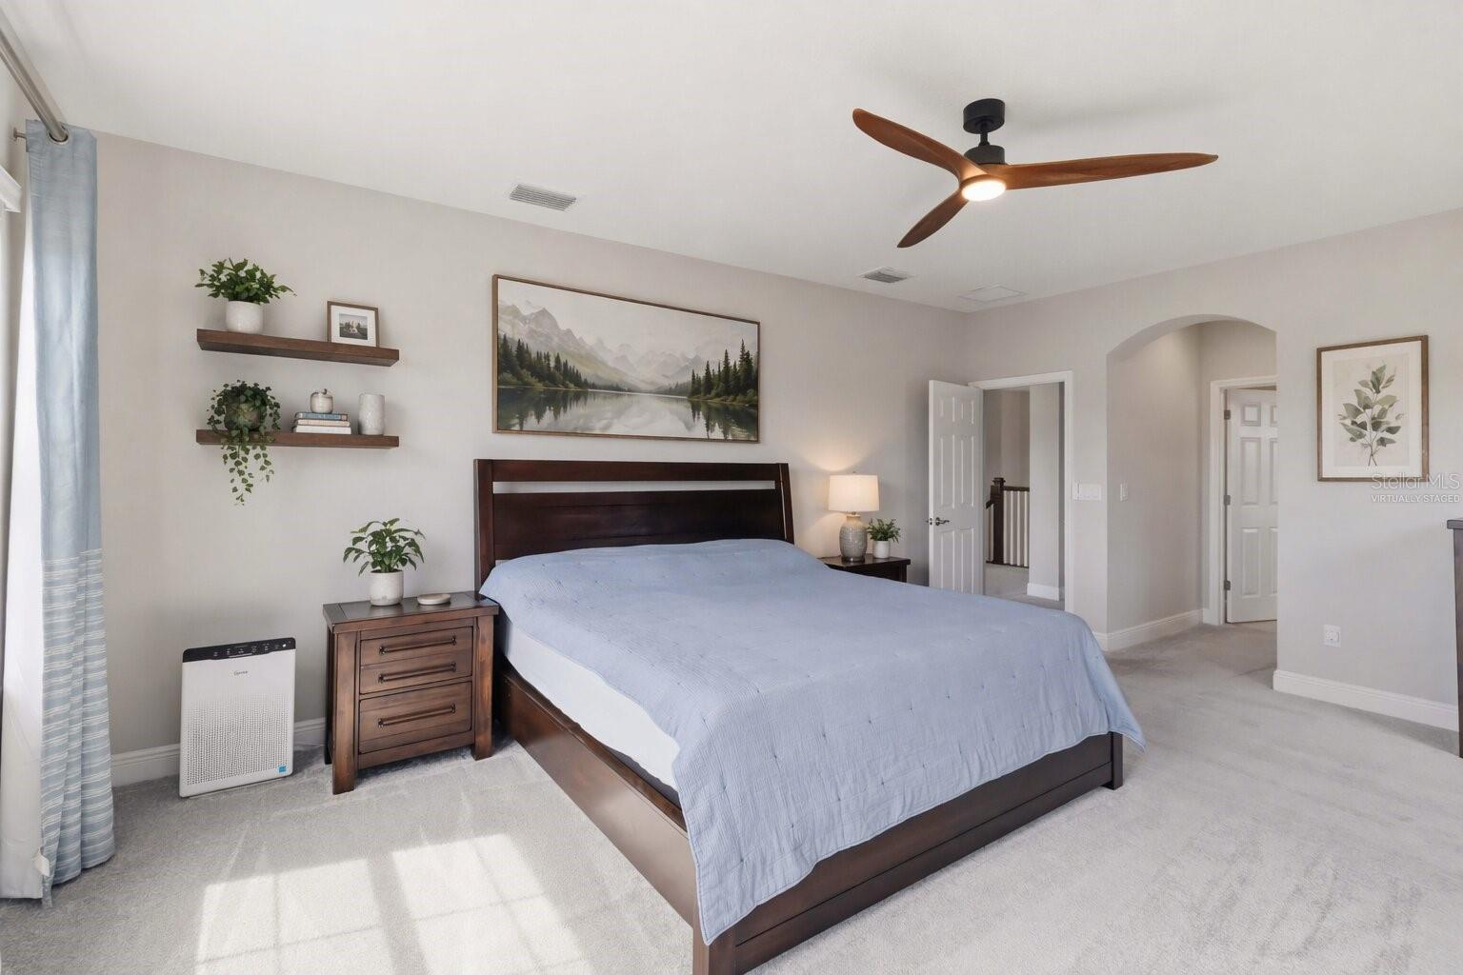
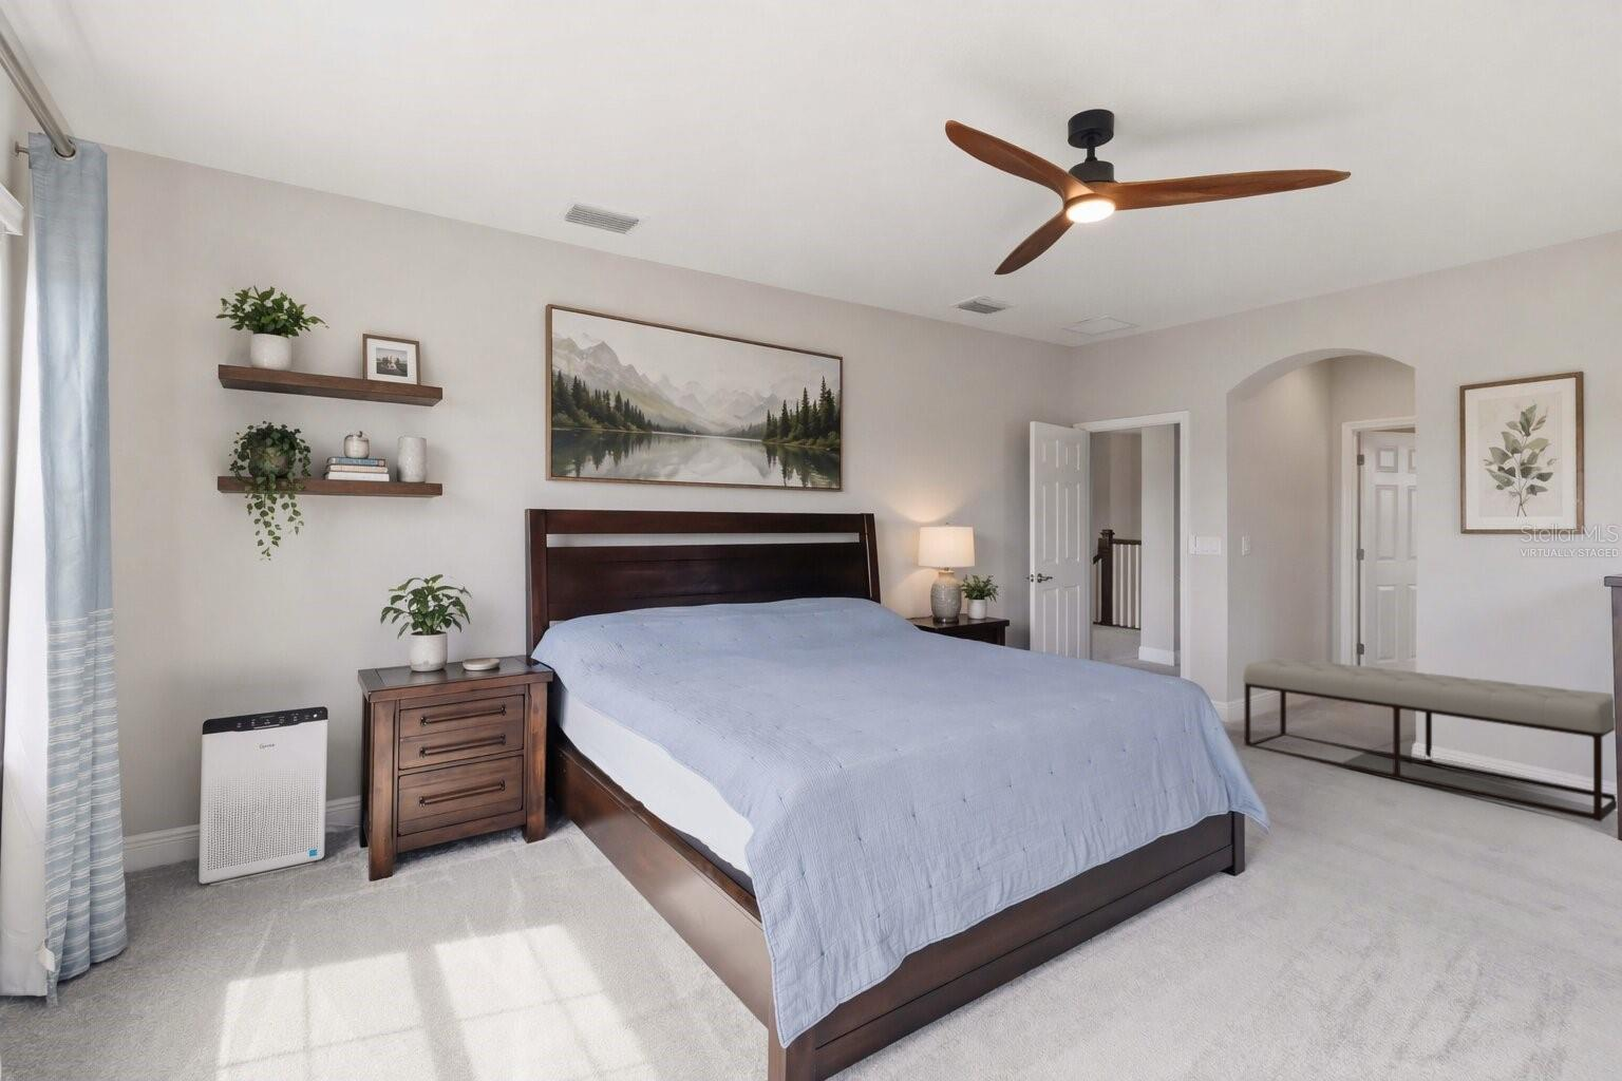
+ bench (1425, 723)
